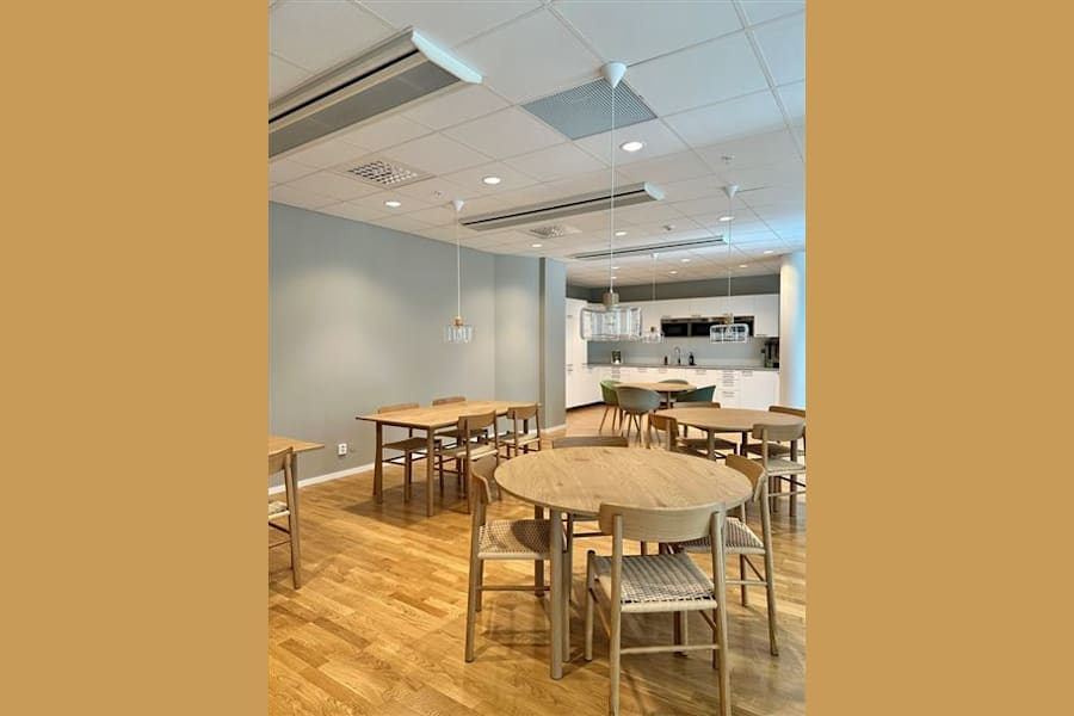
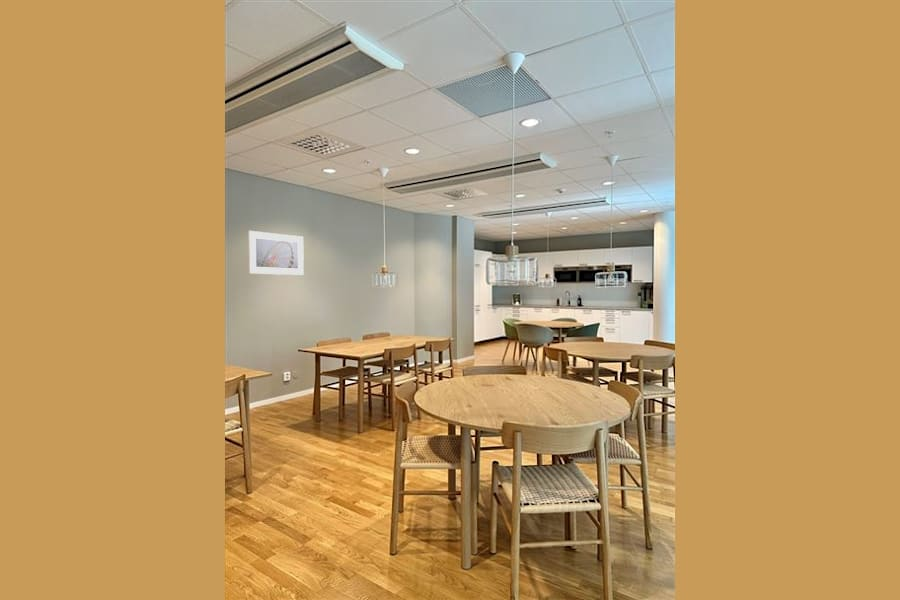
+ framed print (277, 254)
